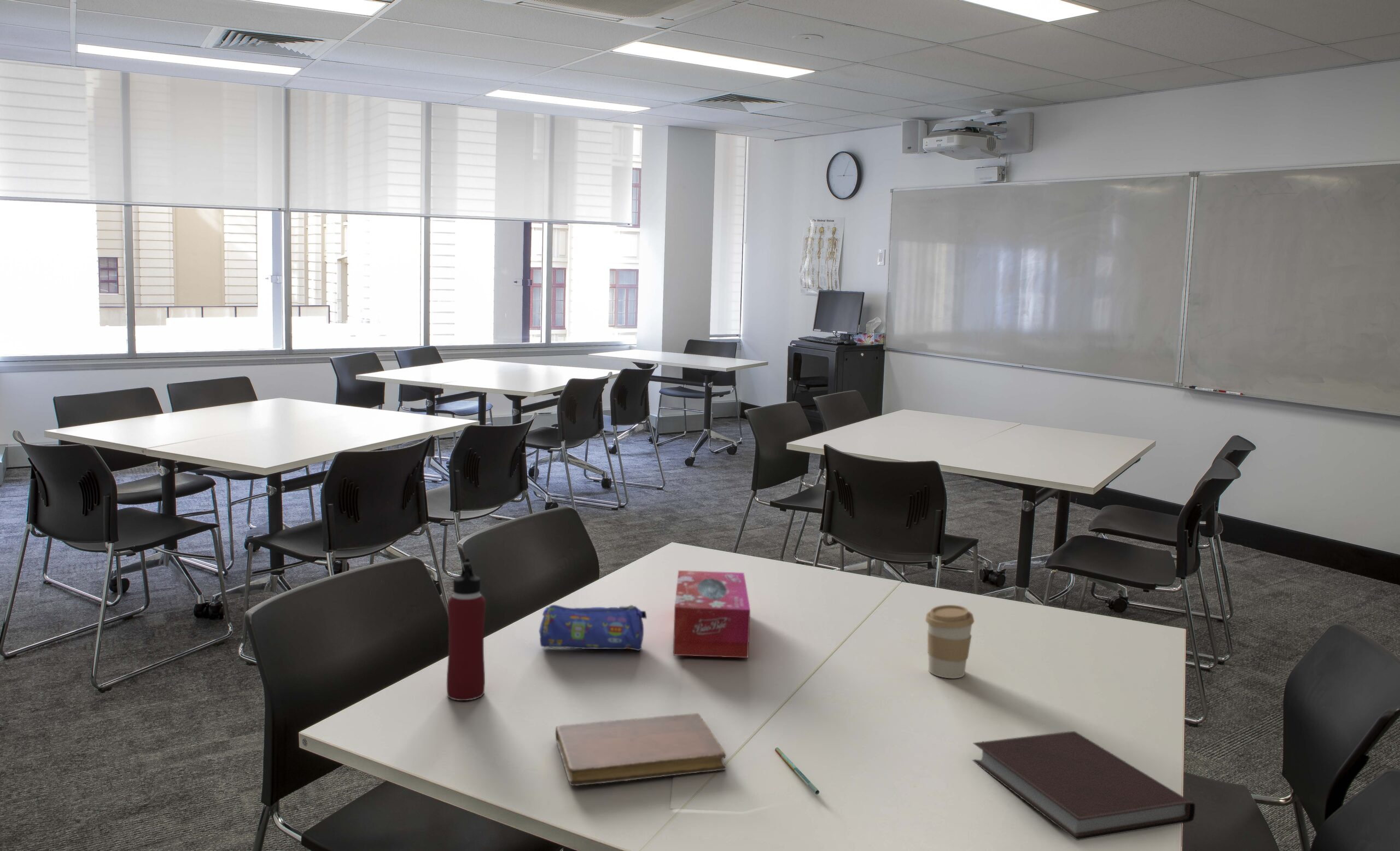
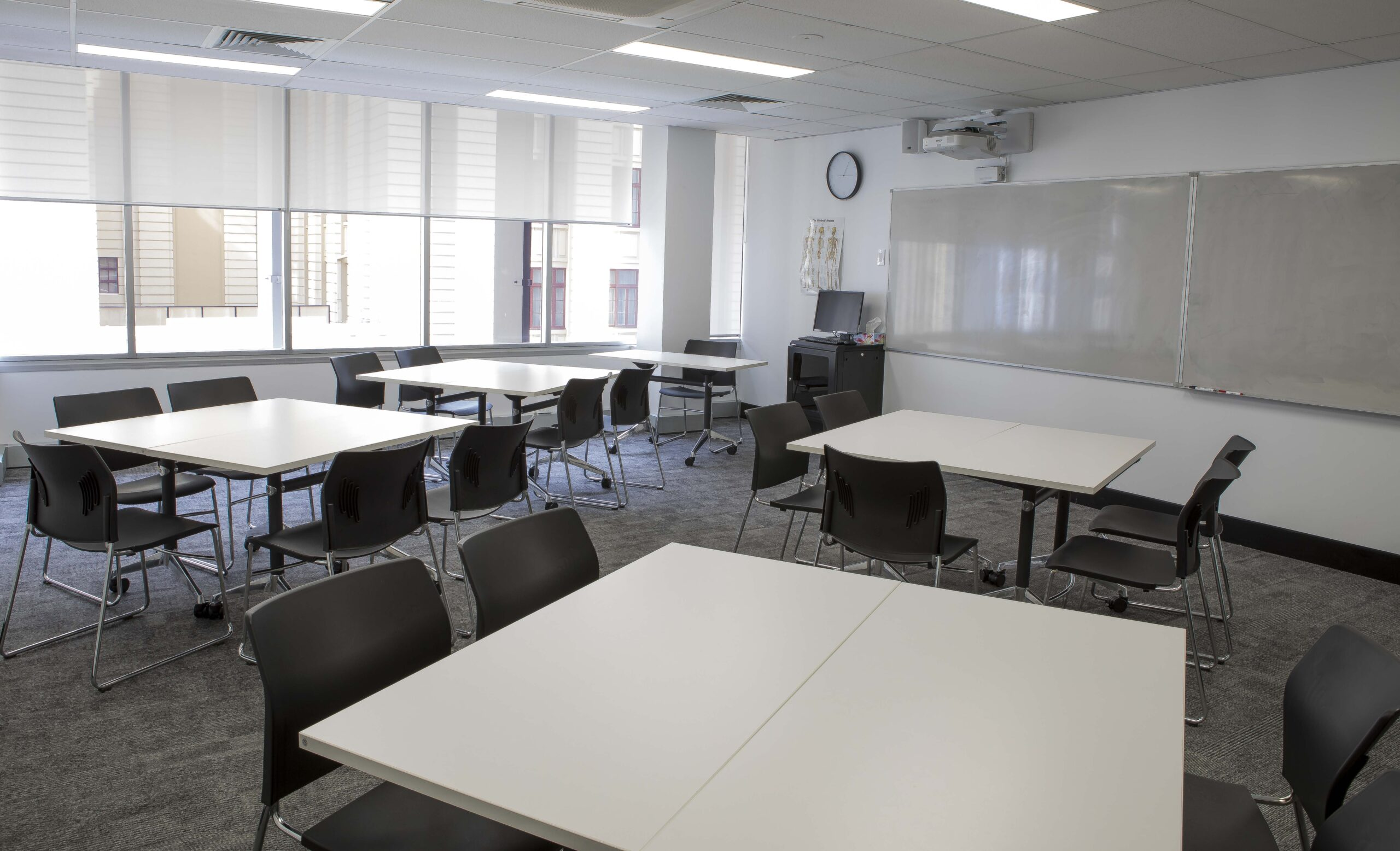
- notebook (1077, 780)
- tissue box (711, 611)
- pencil case (593, 626)
- coffee cup (948, 640)
- notebook (639, 746)
- water bottle (466, 627)
- pen (796, 770)
